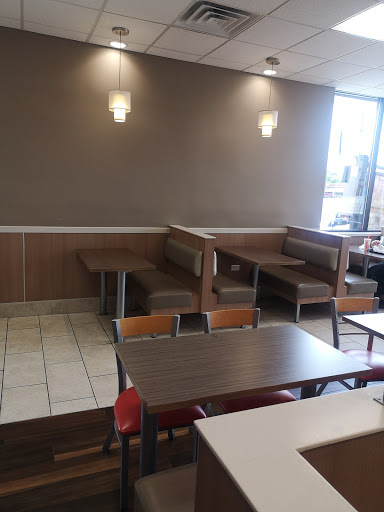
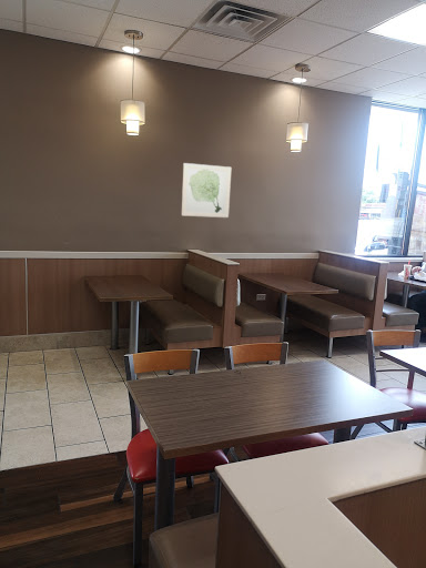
+ wall art (206, 191)
